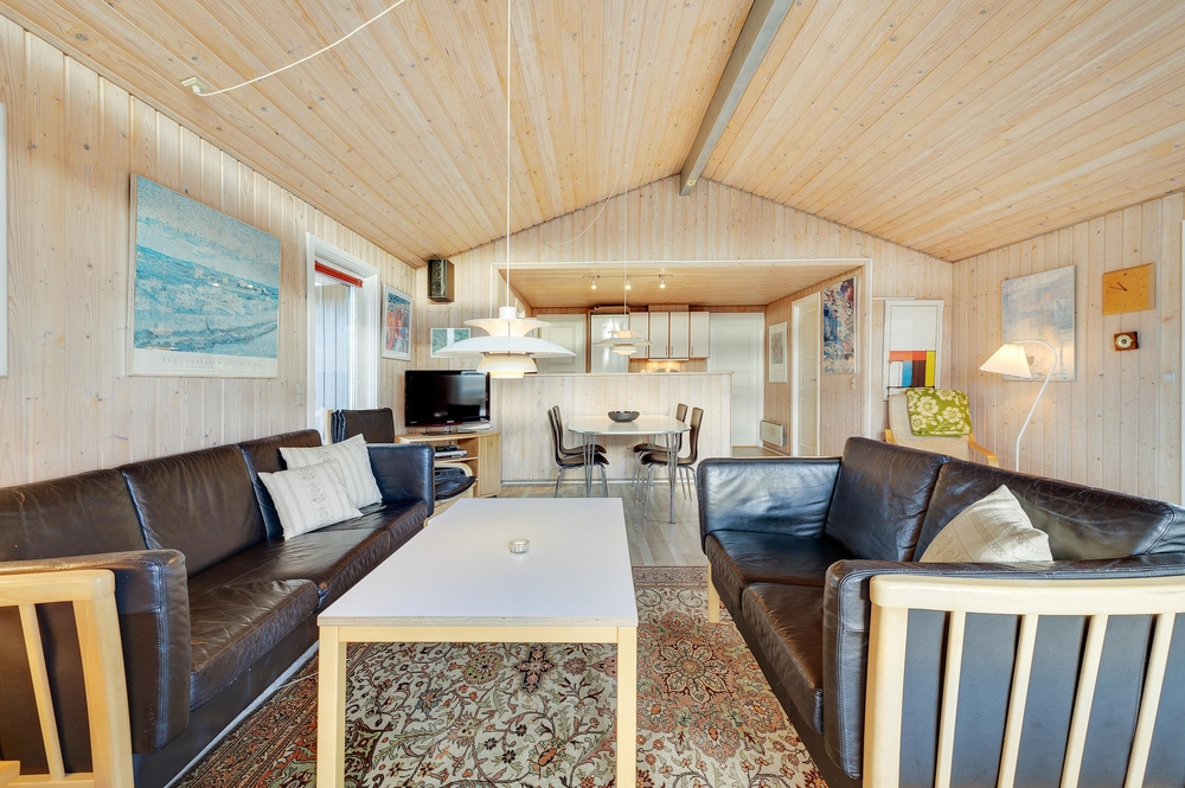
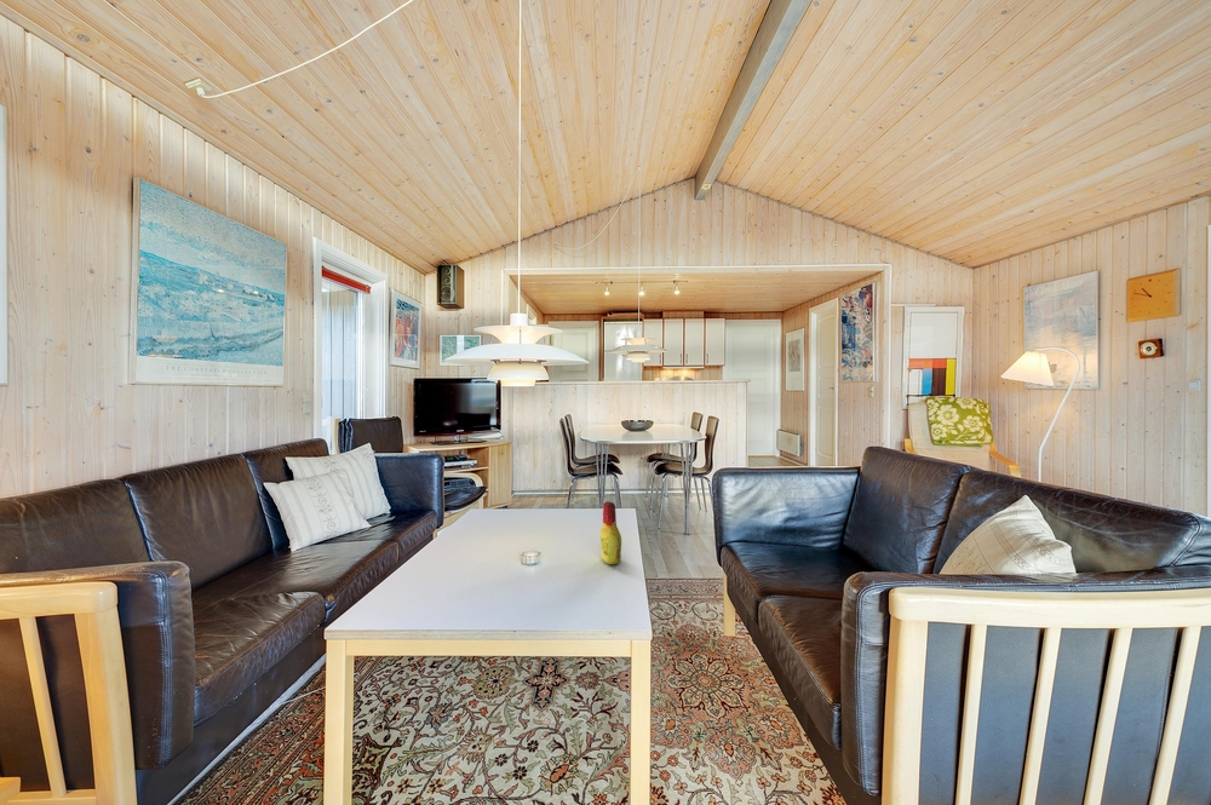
+ bottle (609, 531)
